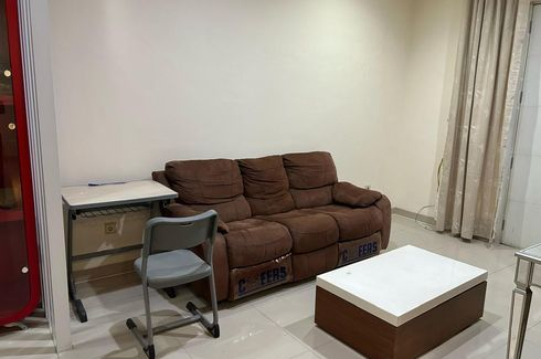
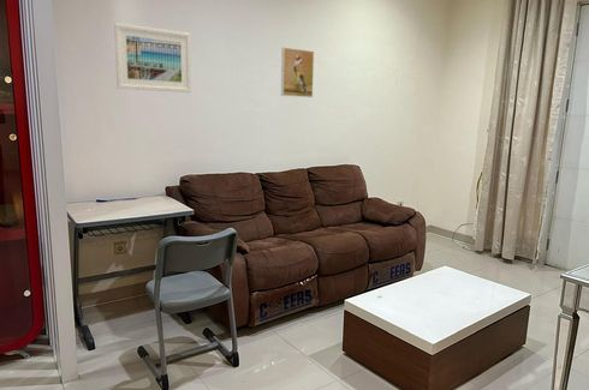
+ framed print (154, 59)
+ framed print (297, 73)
